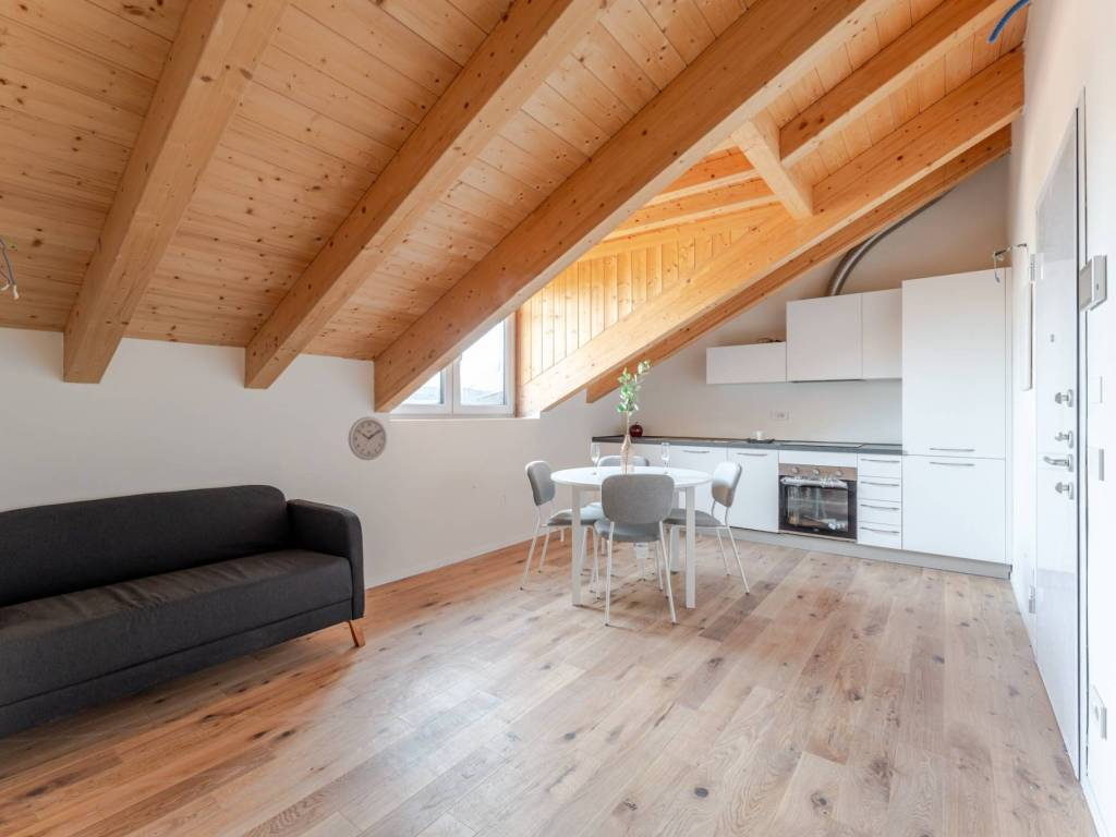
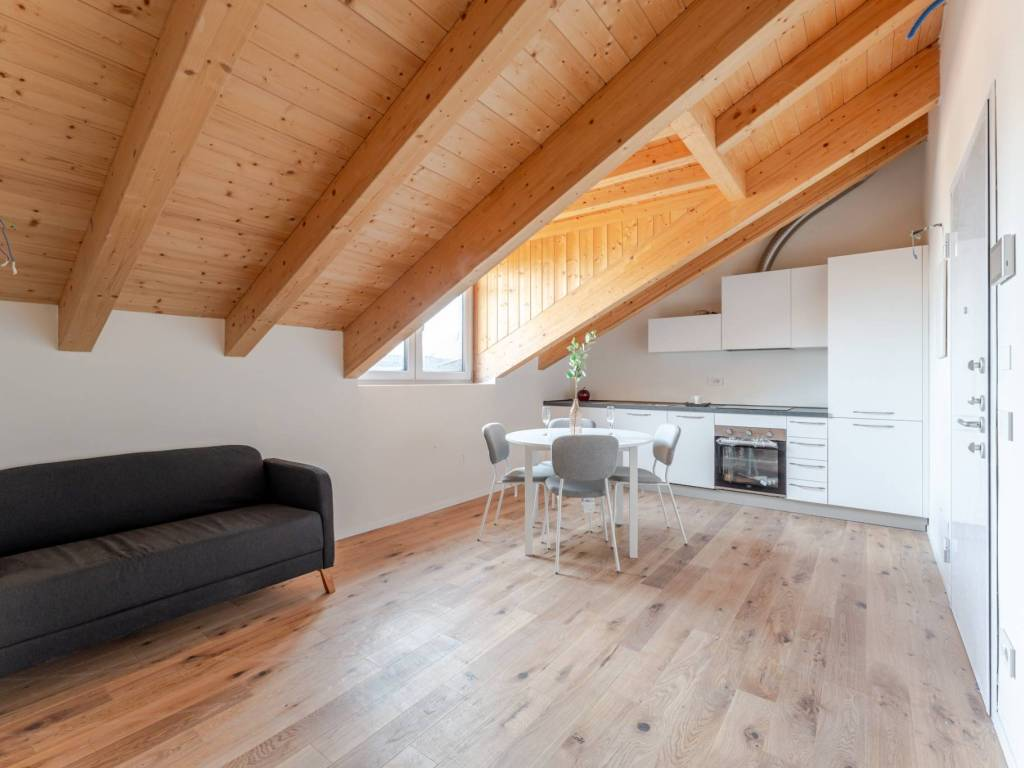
- wall clock (368, 438)
